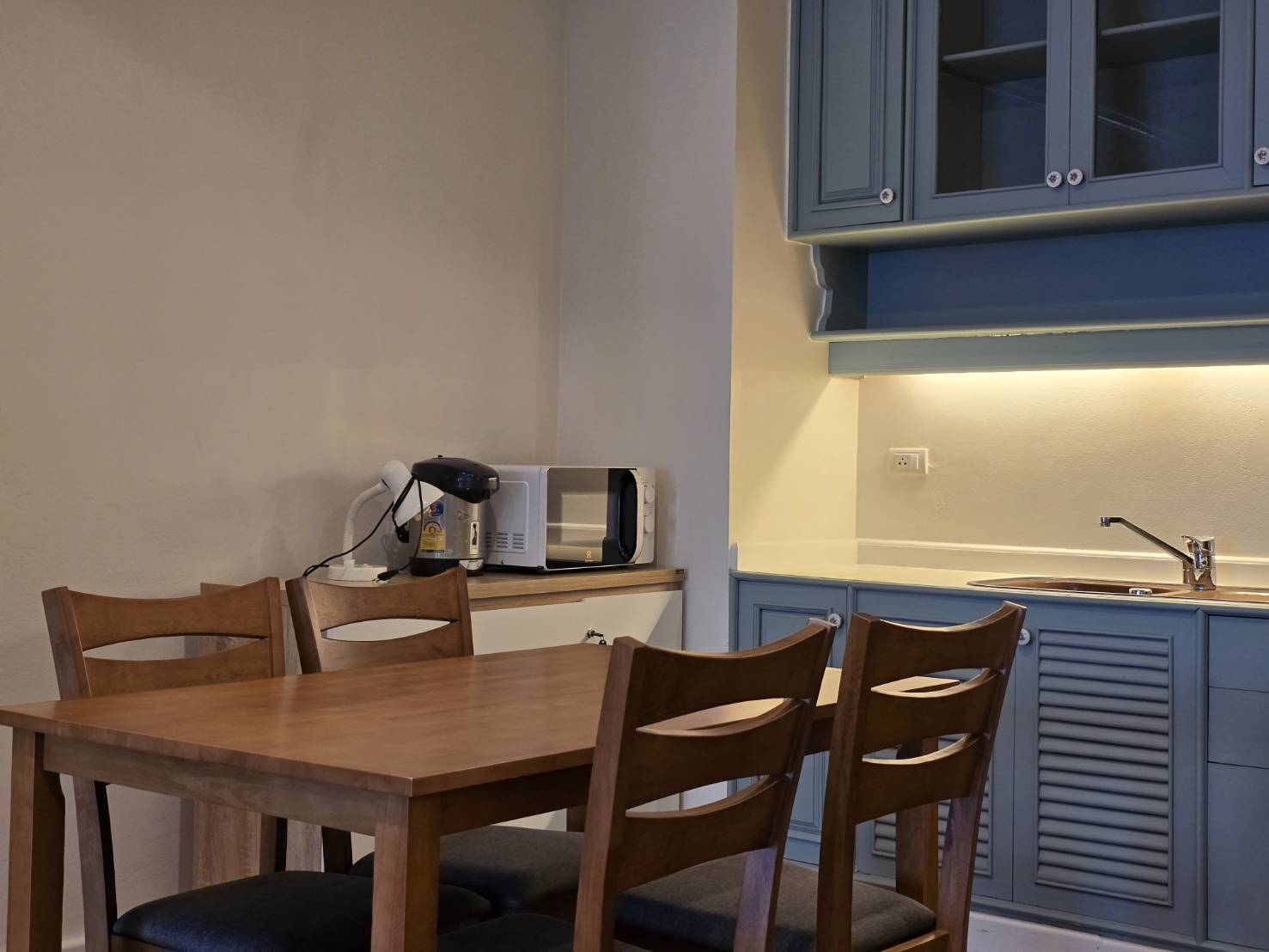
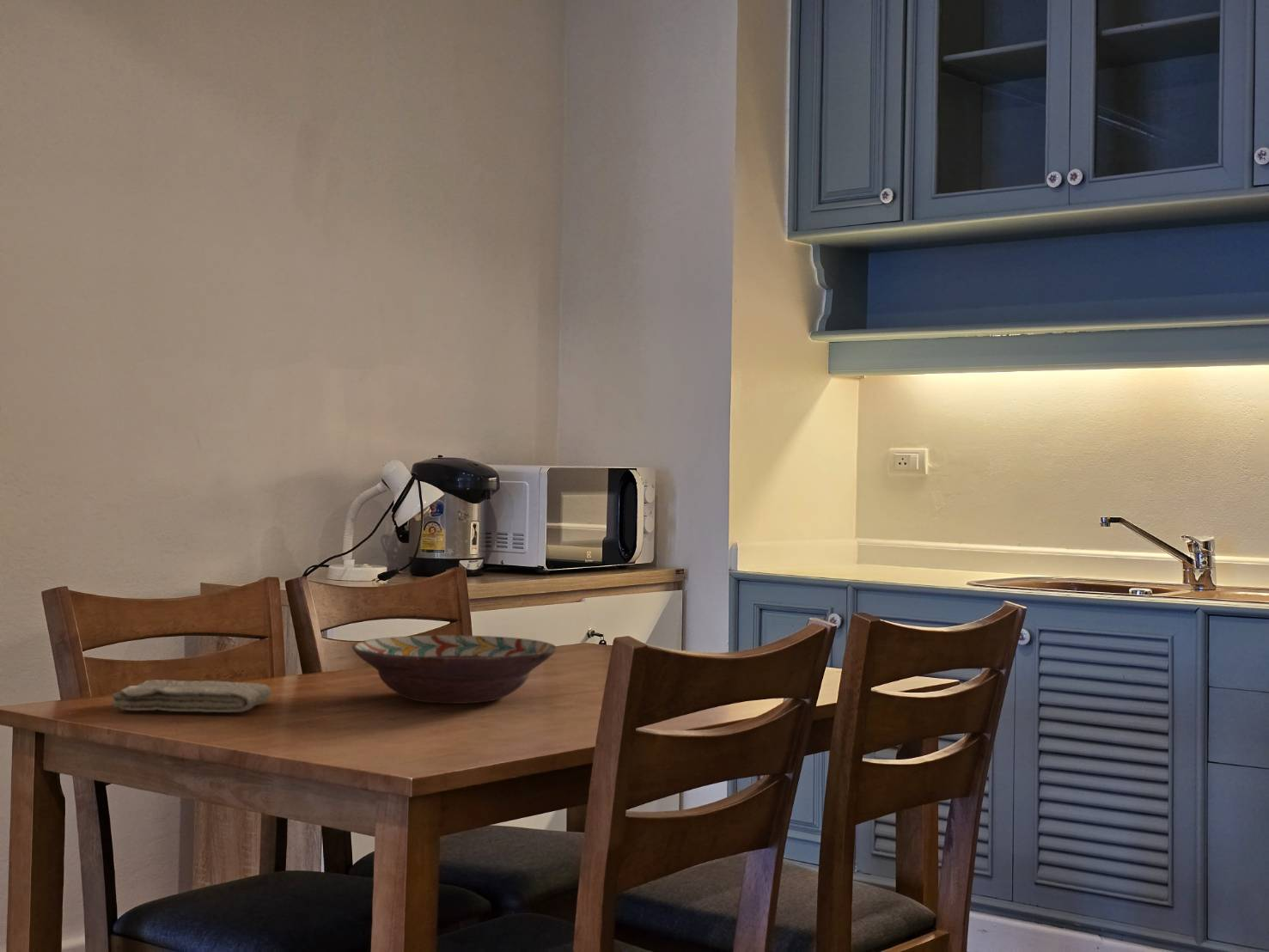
+ washcloth (193, 694)
+ decorative bowl (455, 671)
